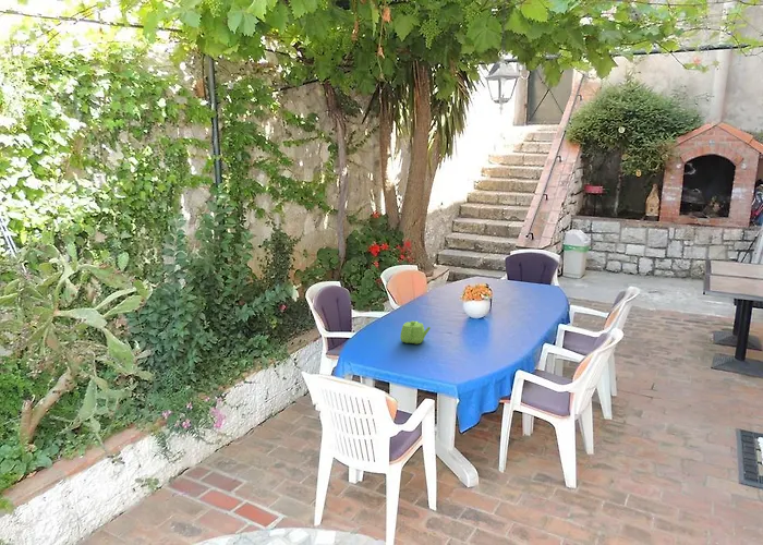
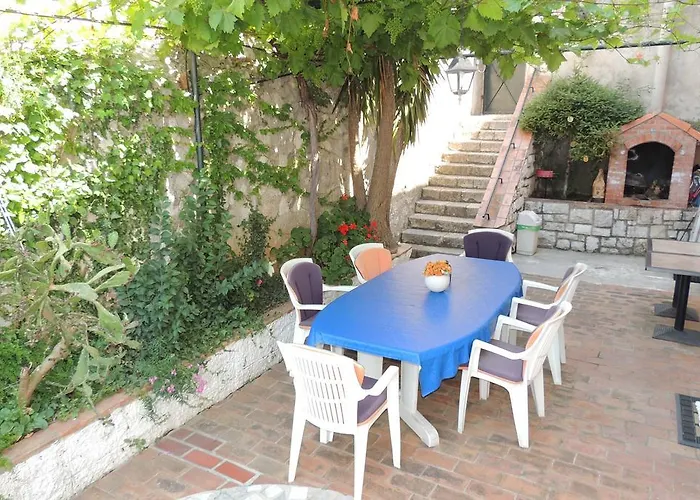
- teapot (415, 331)
